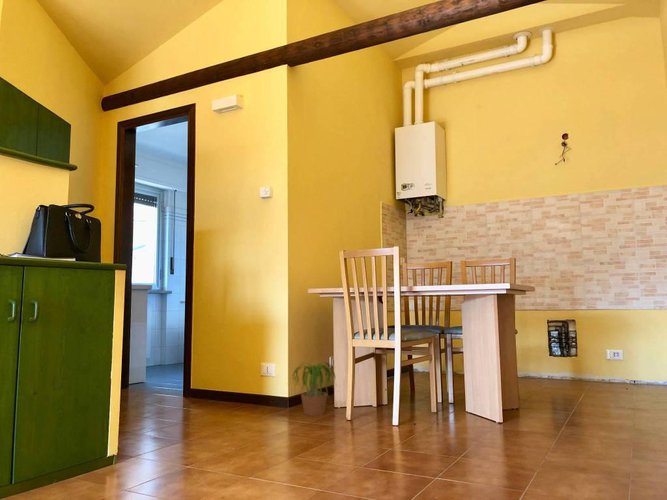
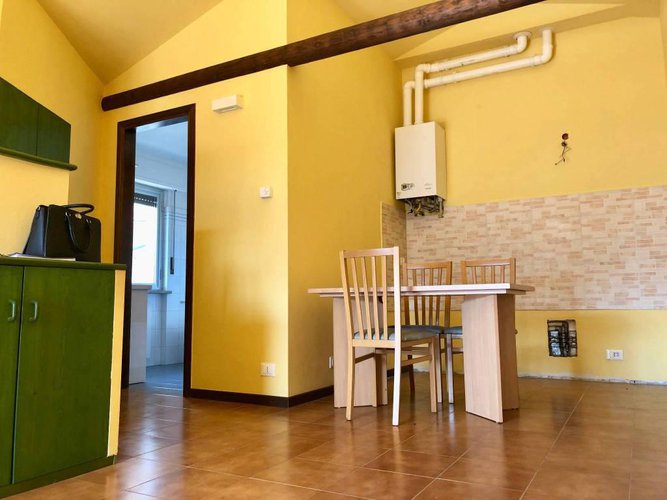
- potted plant (312, 387)
